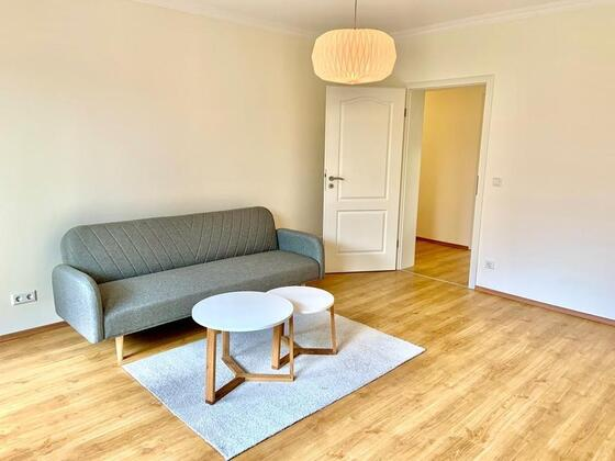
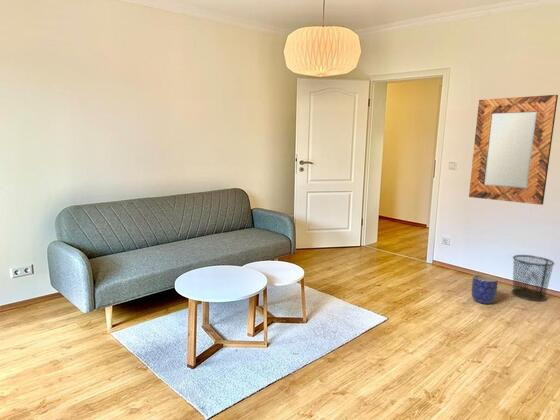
+ home mirror (509, 150)
+ planter (483, 289)
+ waste bin (530, 277)
